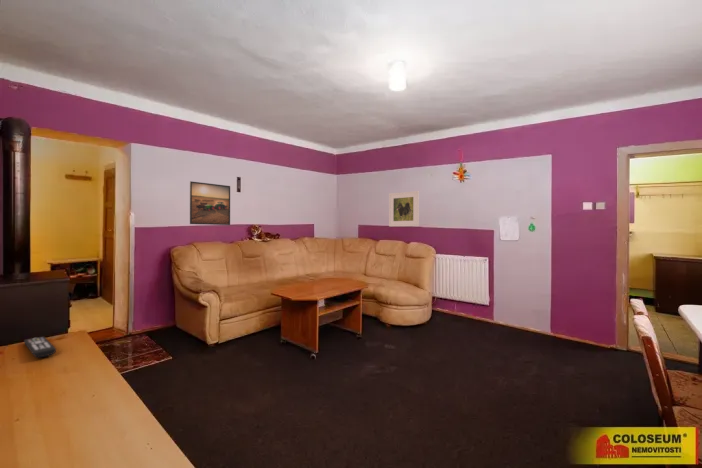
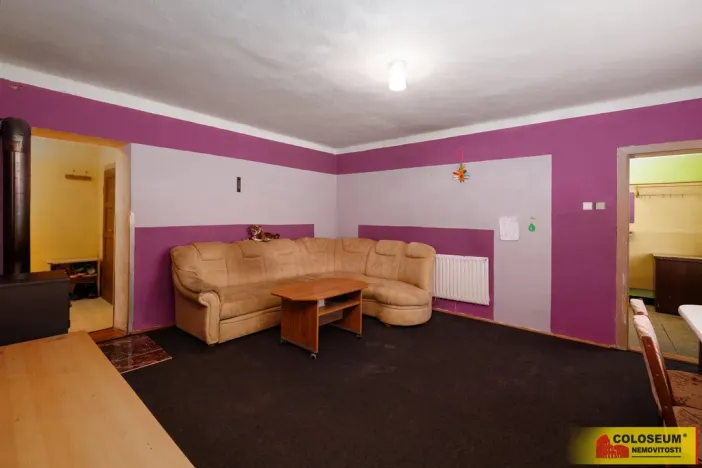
- remote control (39, 346)
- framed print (210, 204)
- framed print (403, 209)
